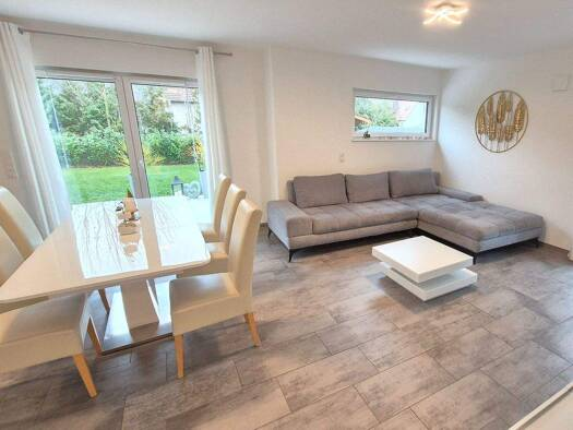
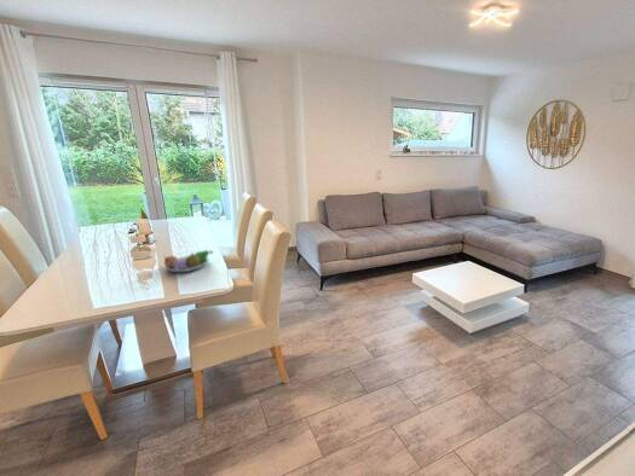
+ fruit bowl (187, 257)
